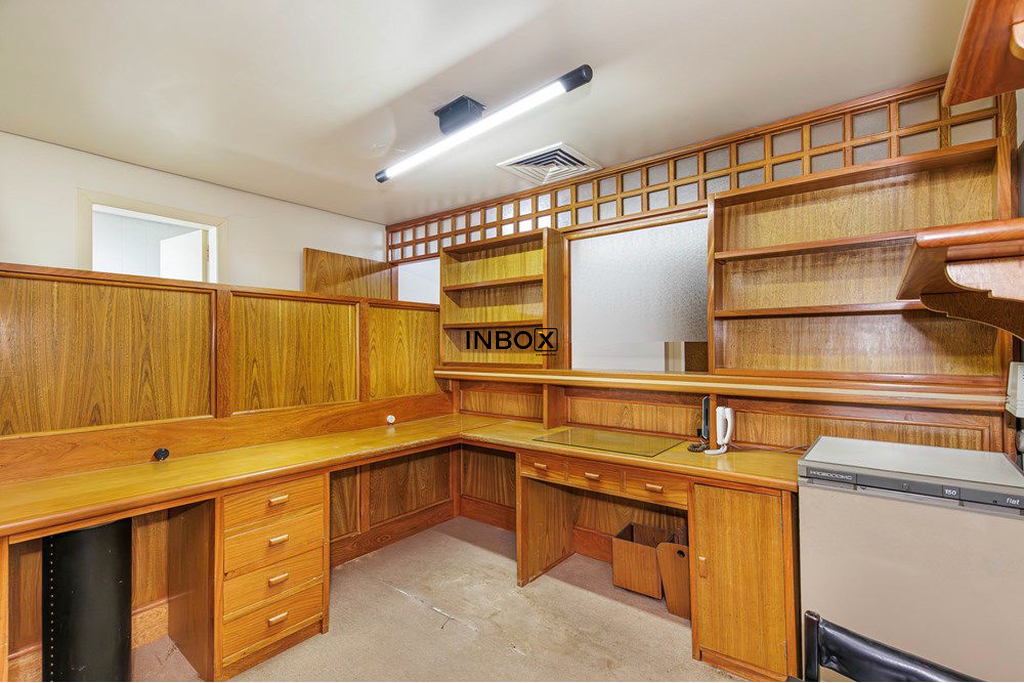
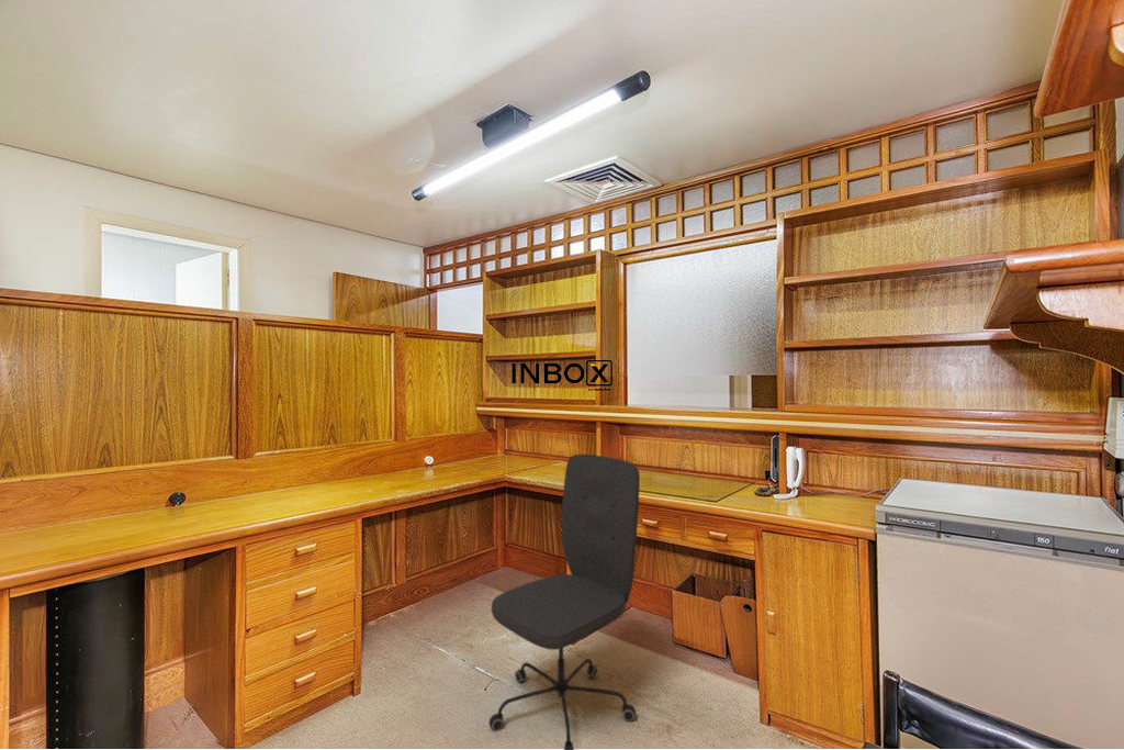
+ office chair (565, 584)
